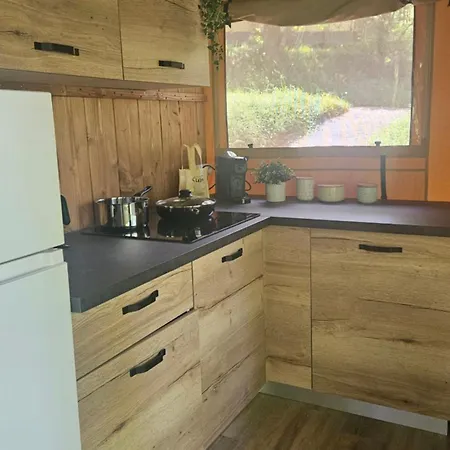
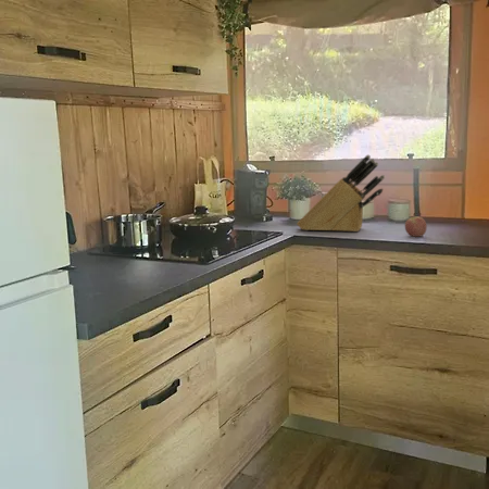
+ apple (415, 226)
+ knife block (340, 192)
